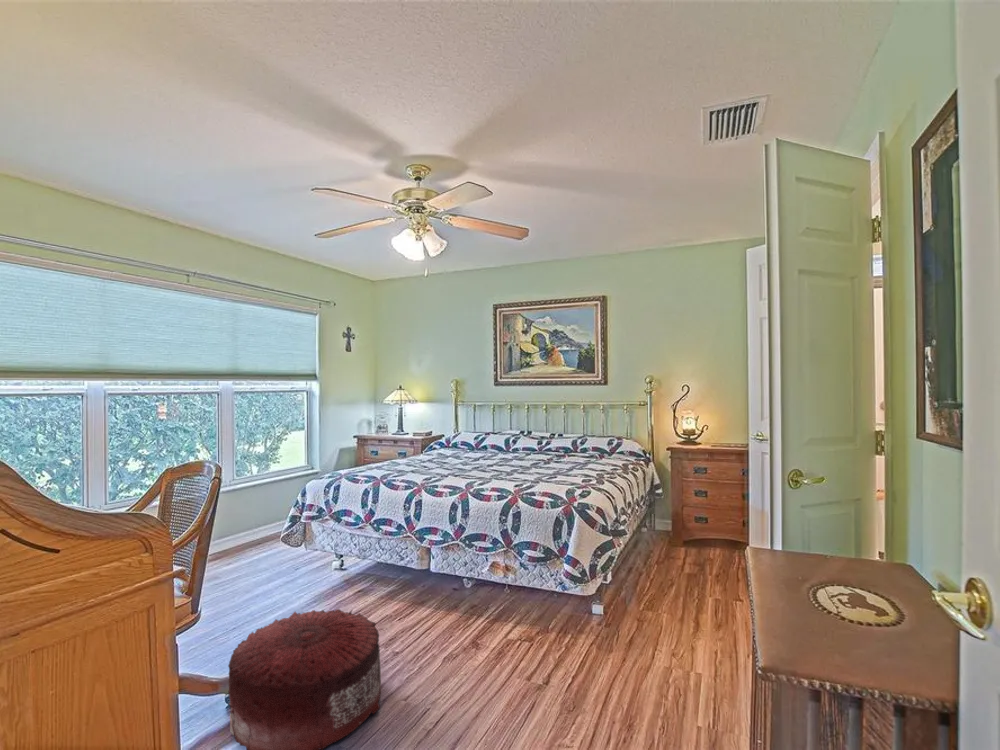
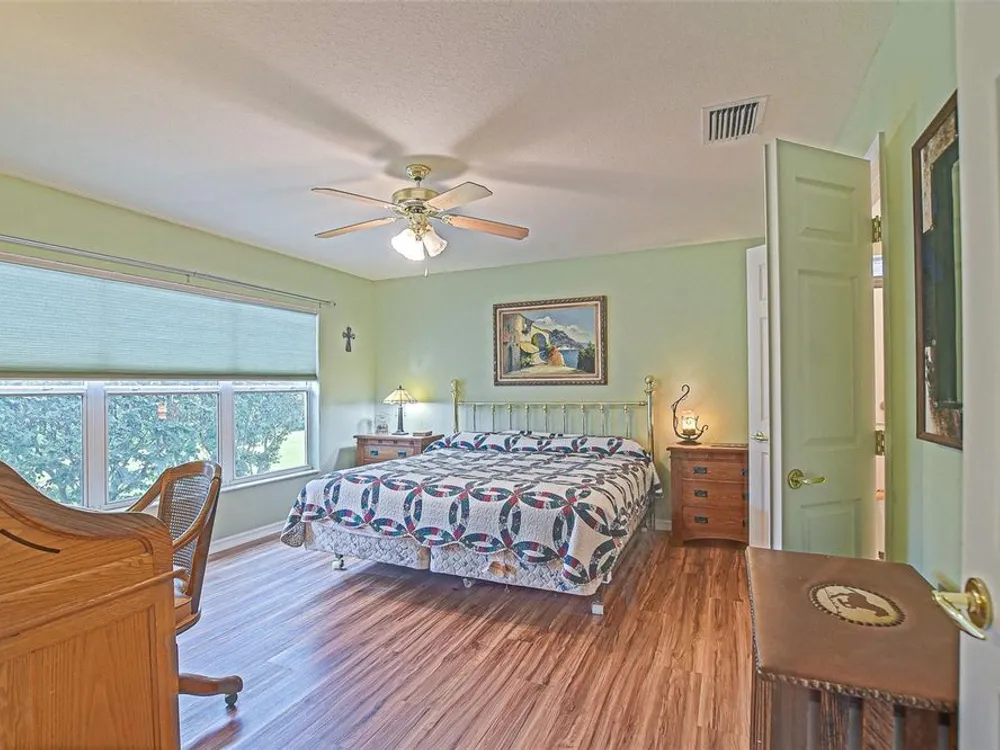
- pouf (309, 669)
